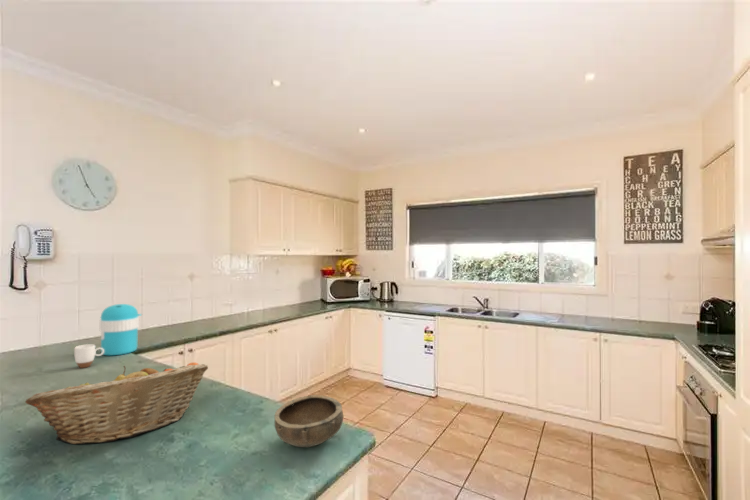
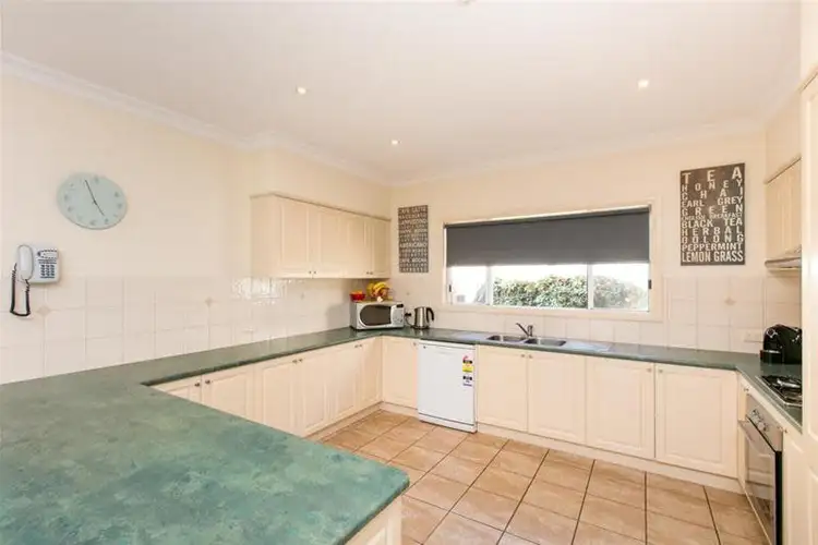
- fruit basket (127, 393)
- bowl (307, 424)
- mug (89, 355)
- coffee maker (119, 328)
